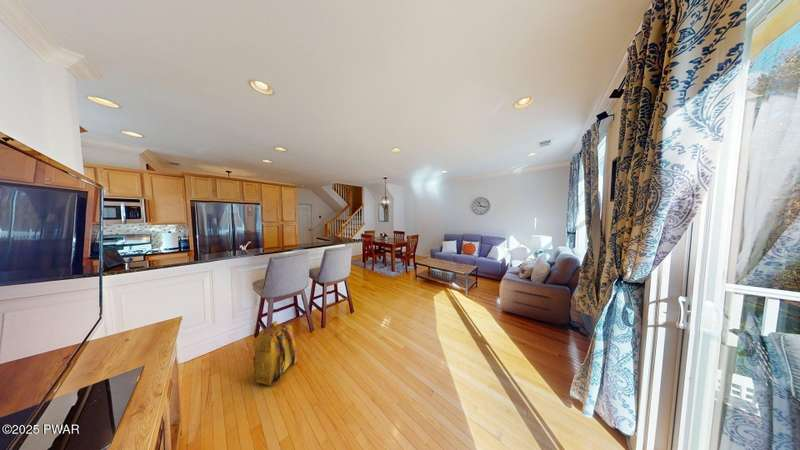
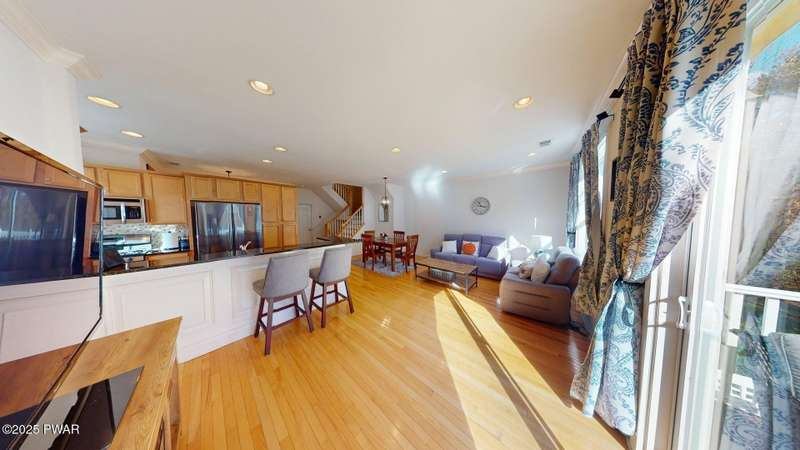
- backpack (275, 348)
